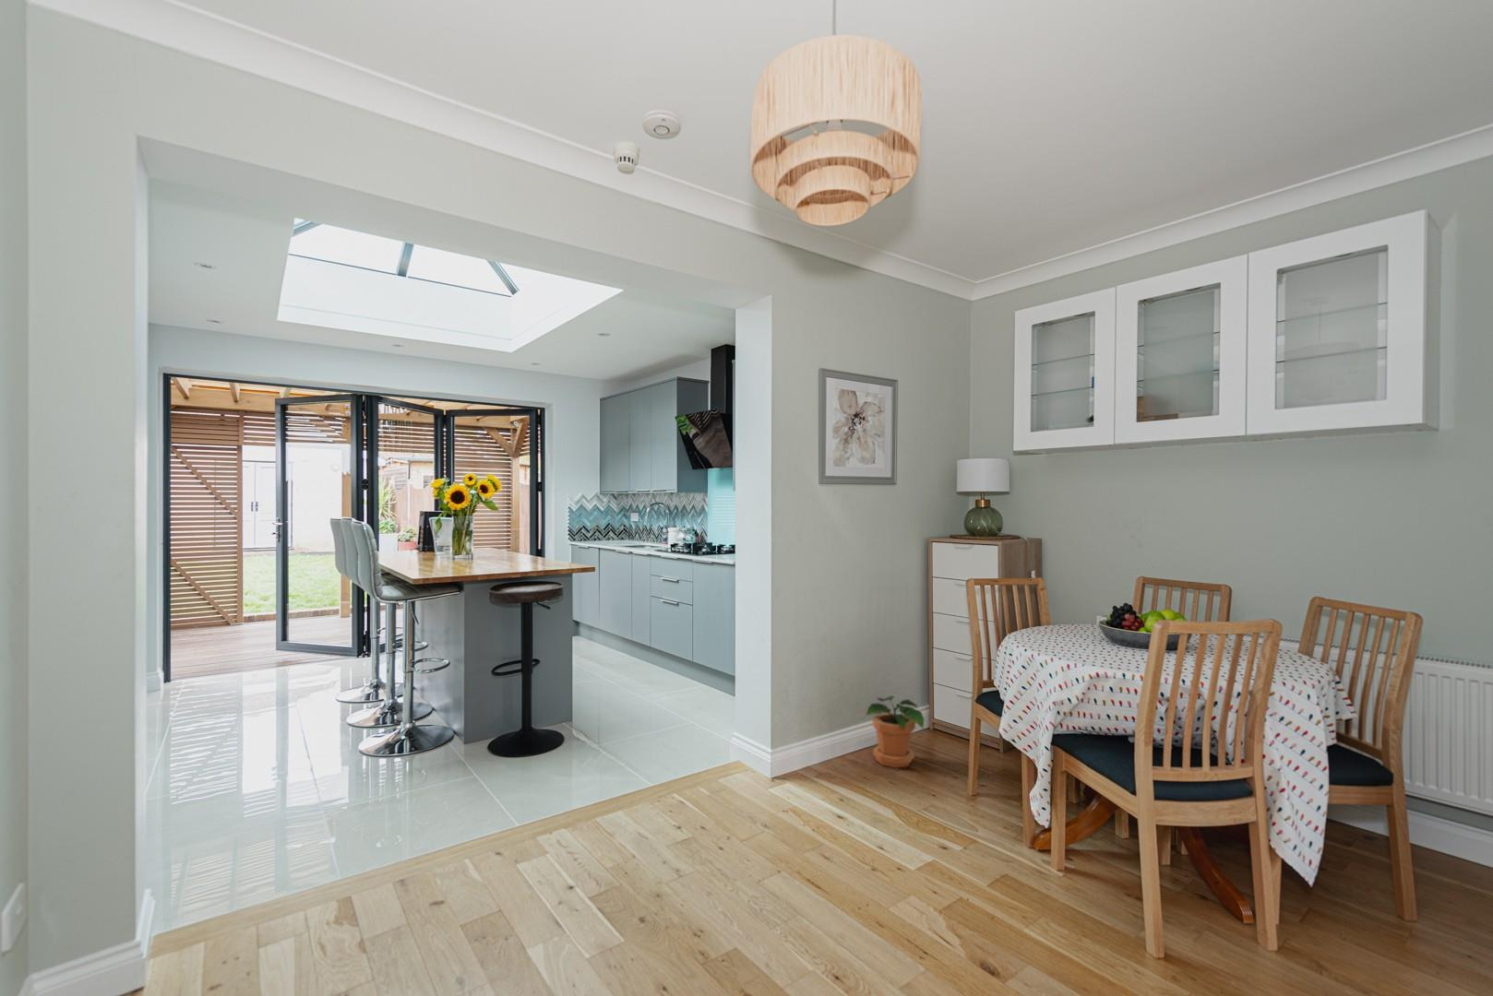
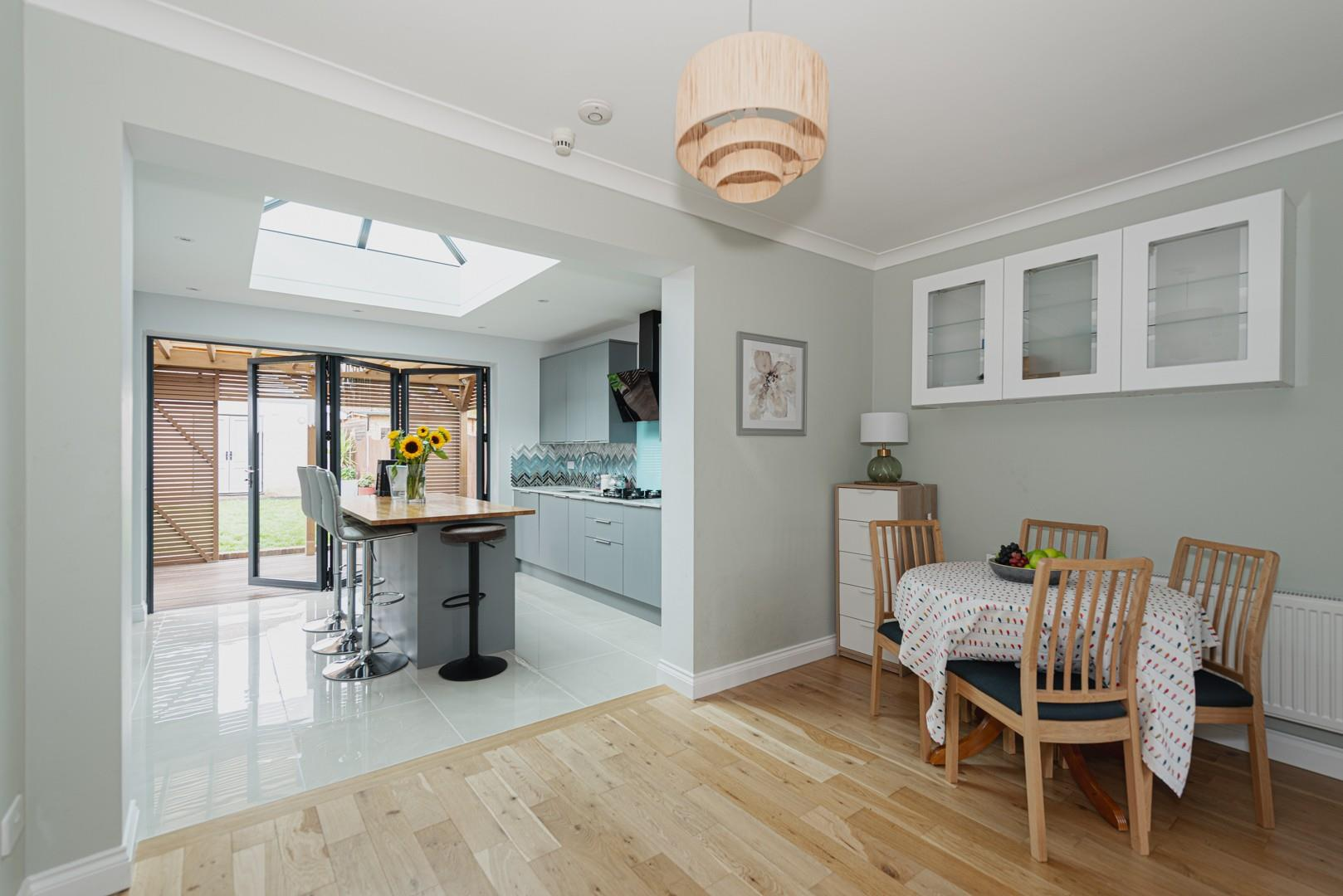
- potted plant (895, 733)
